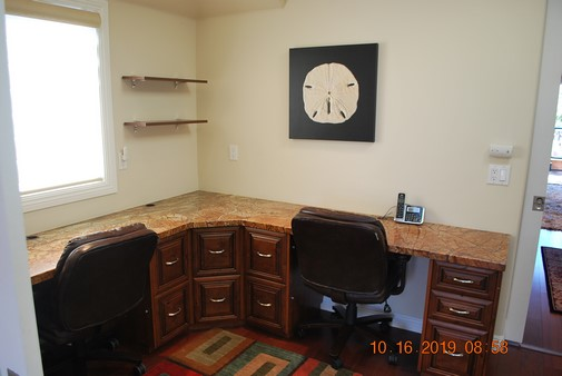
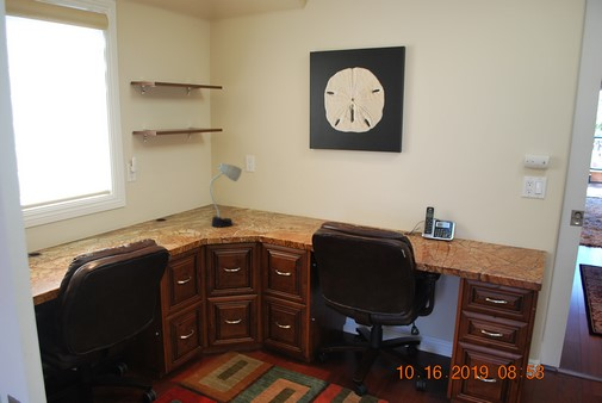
+ desk lamp (212, 197)
